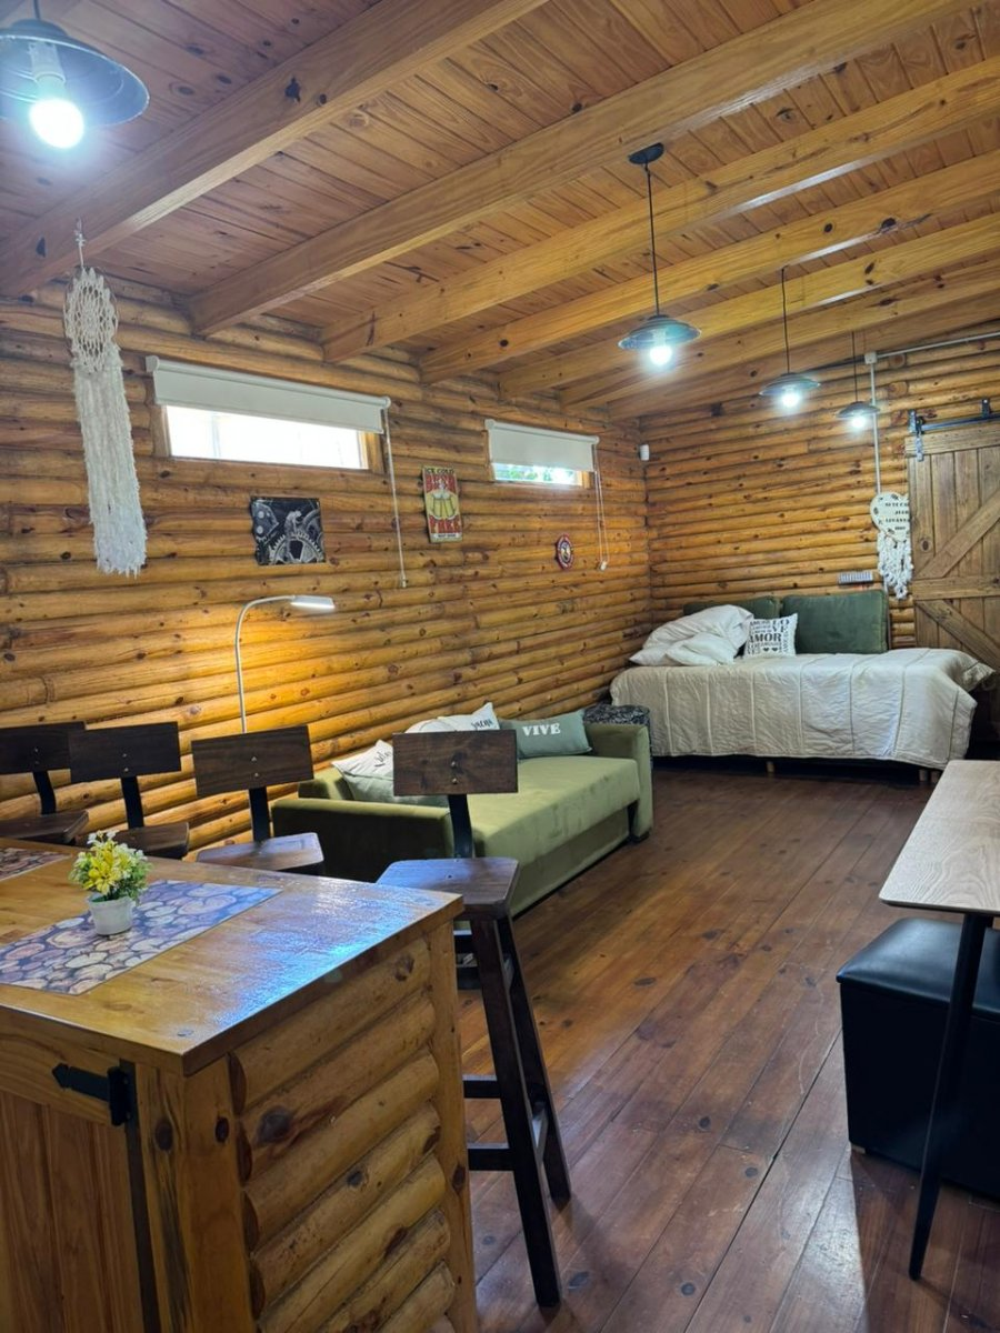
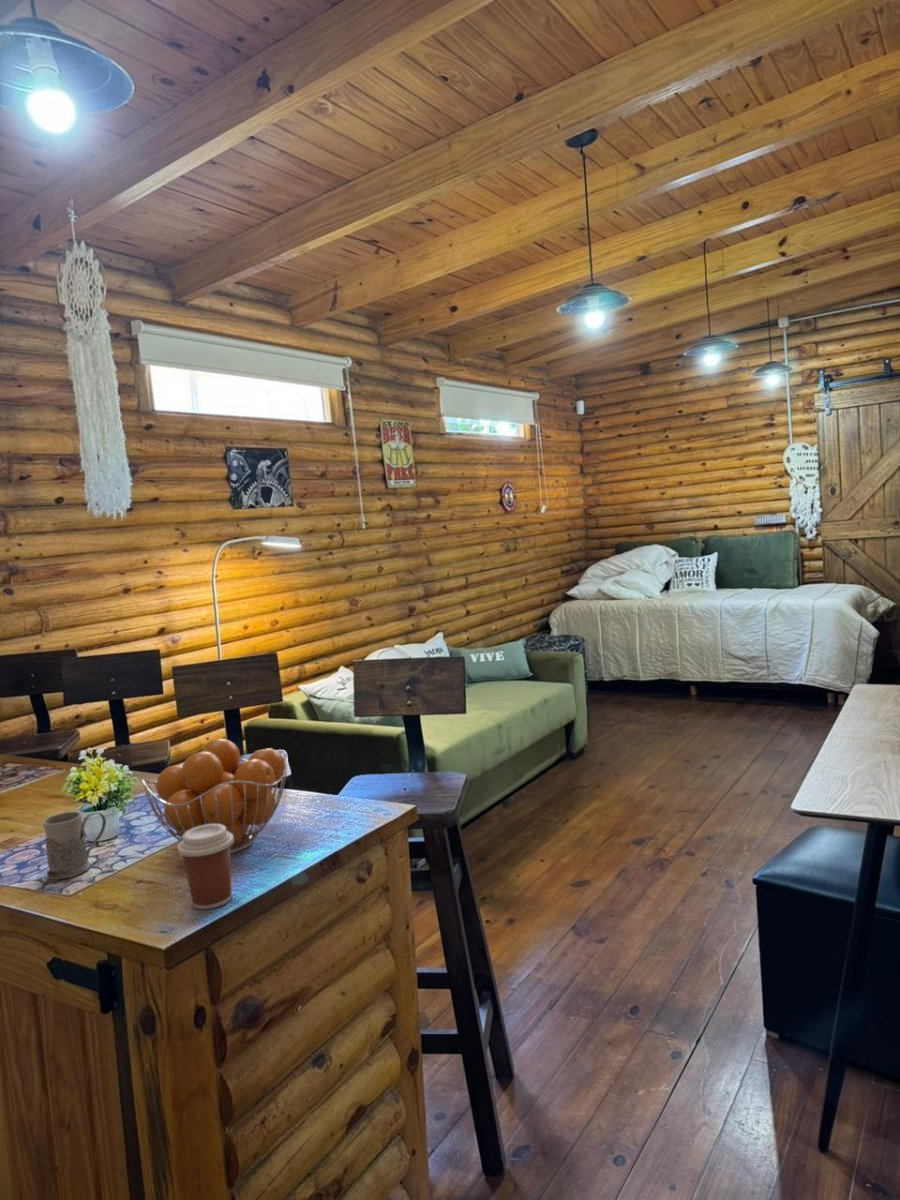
+ mug (77, 840)
+ fruit basket (219, 795)
+ coffee cup (208, 865)
